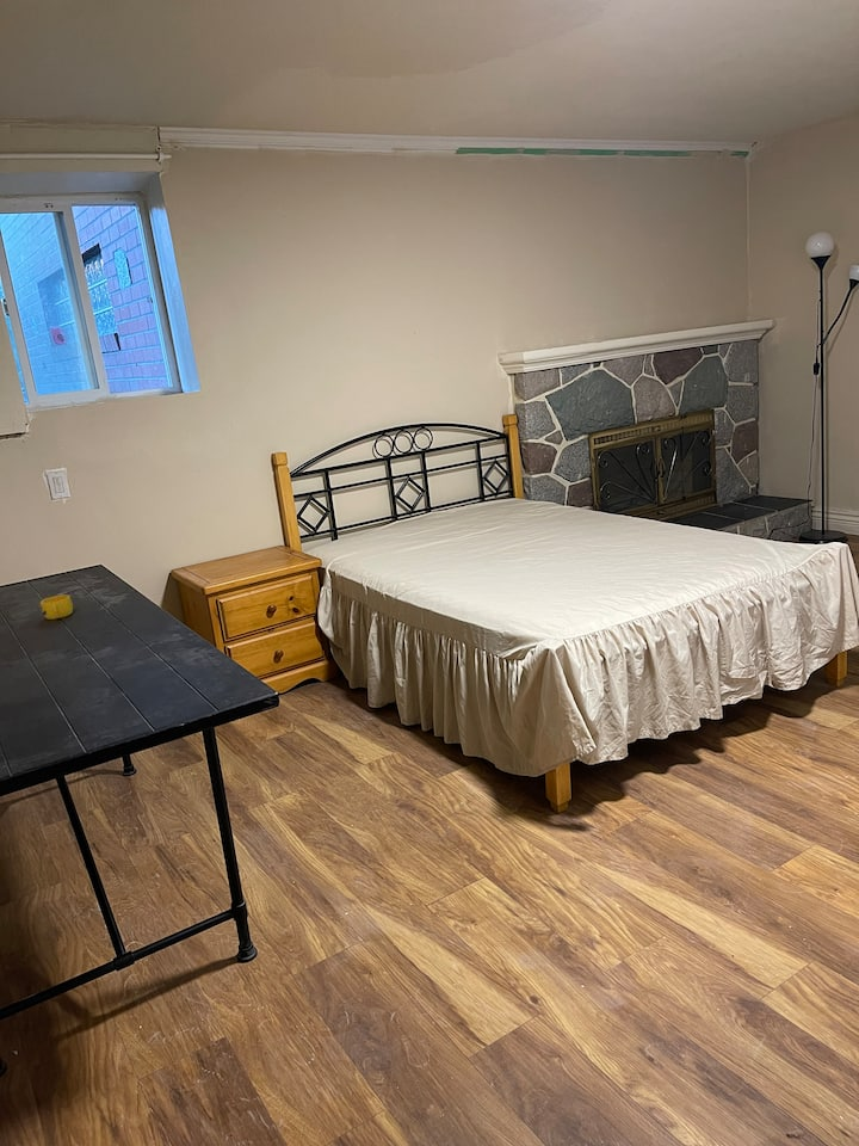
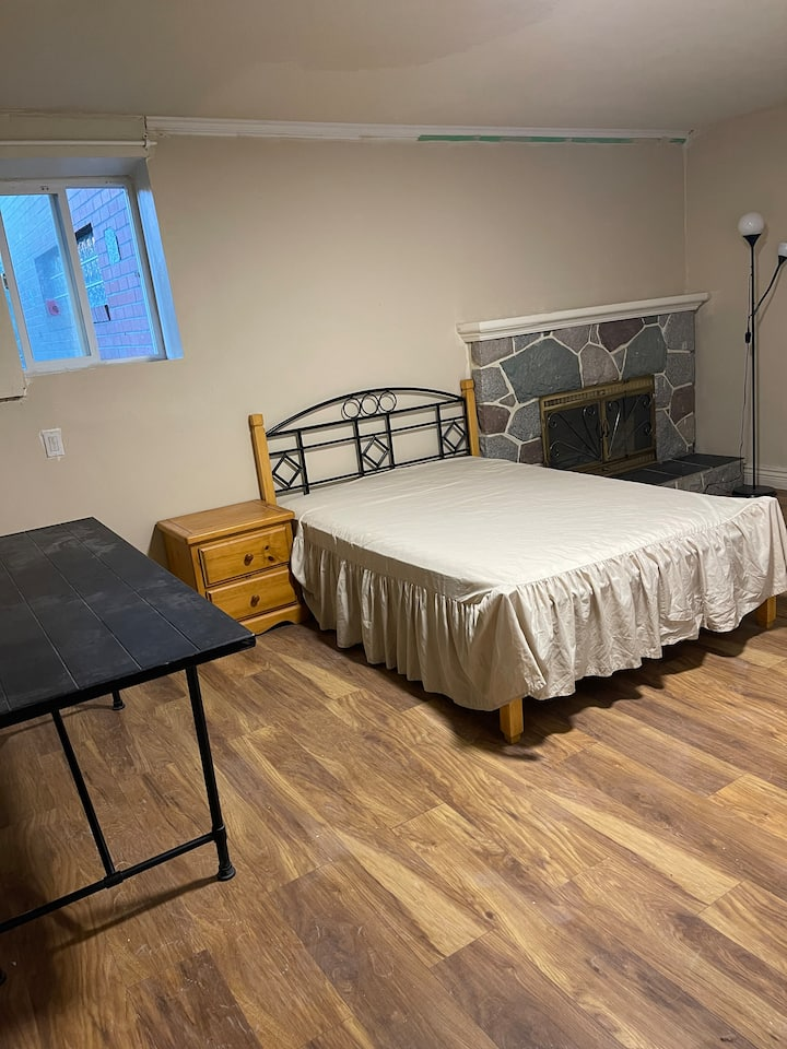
- cup (56, 608)
